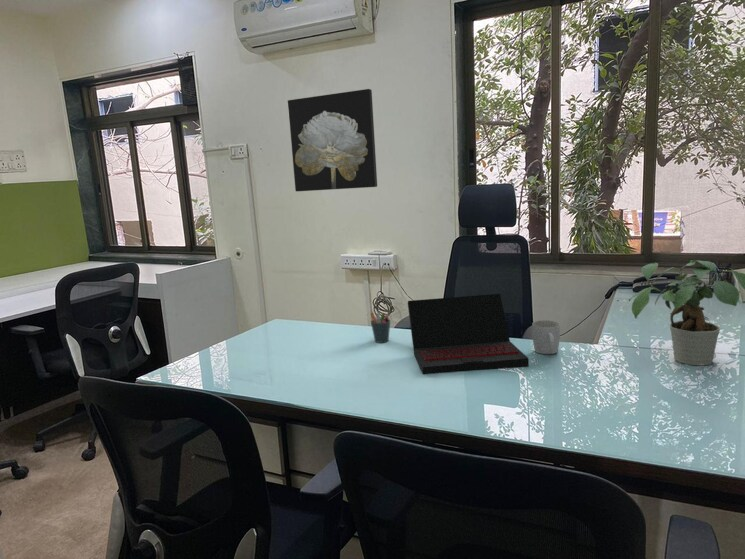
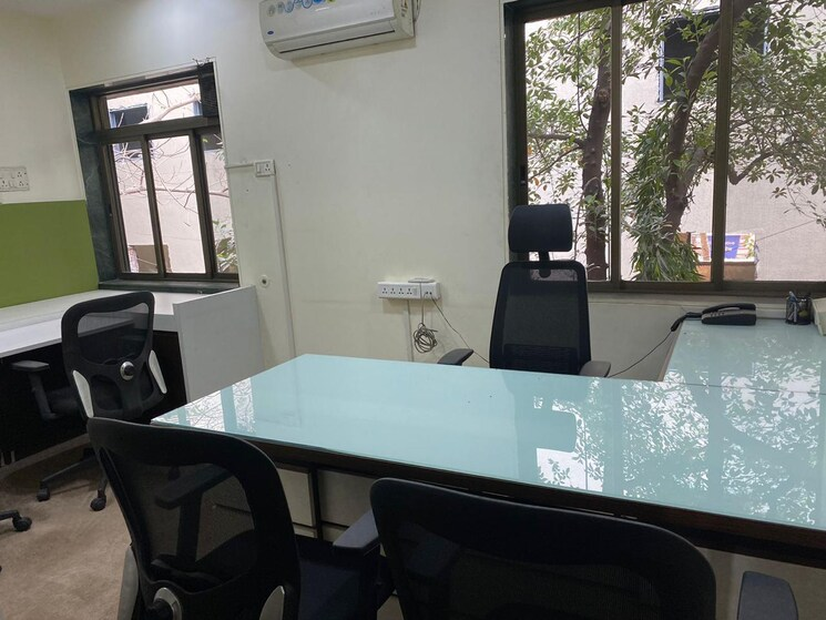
- wall art (331, 142)
- laptop (463, 330)
- pen holder (380, 325)
- potted plant (682, 311)
- mug (547, 338)
